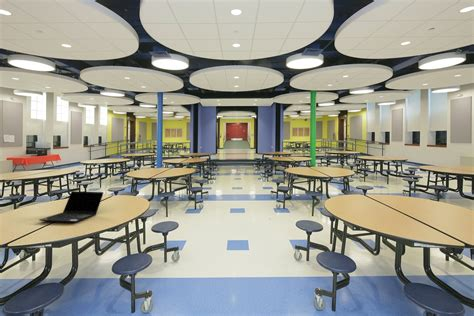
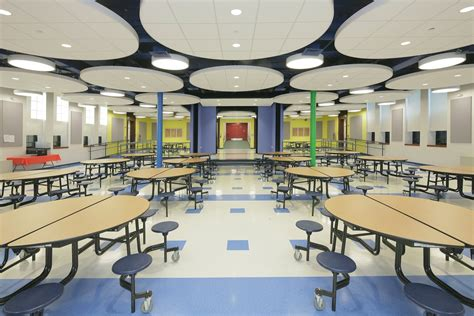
- laptop computer (73, 205)
